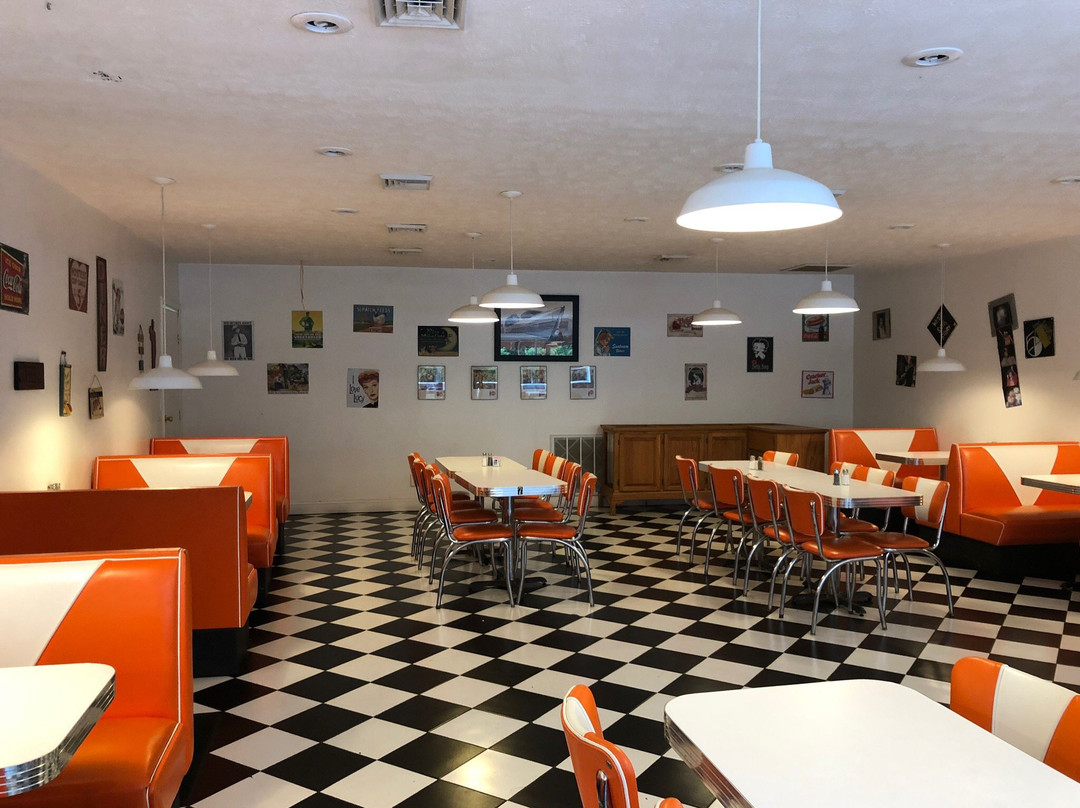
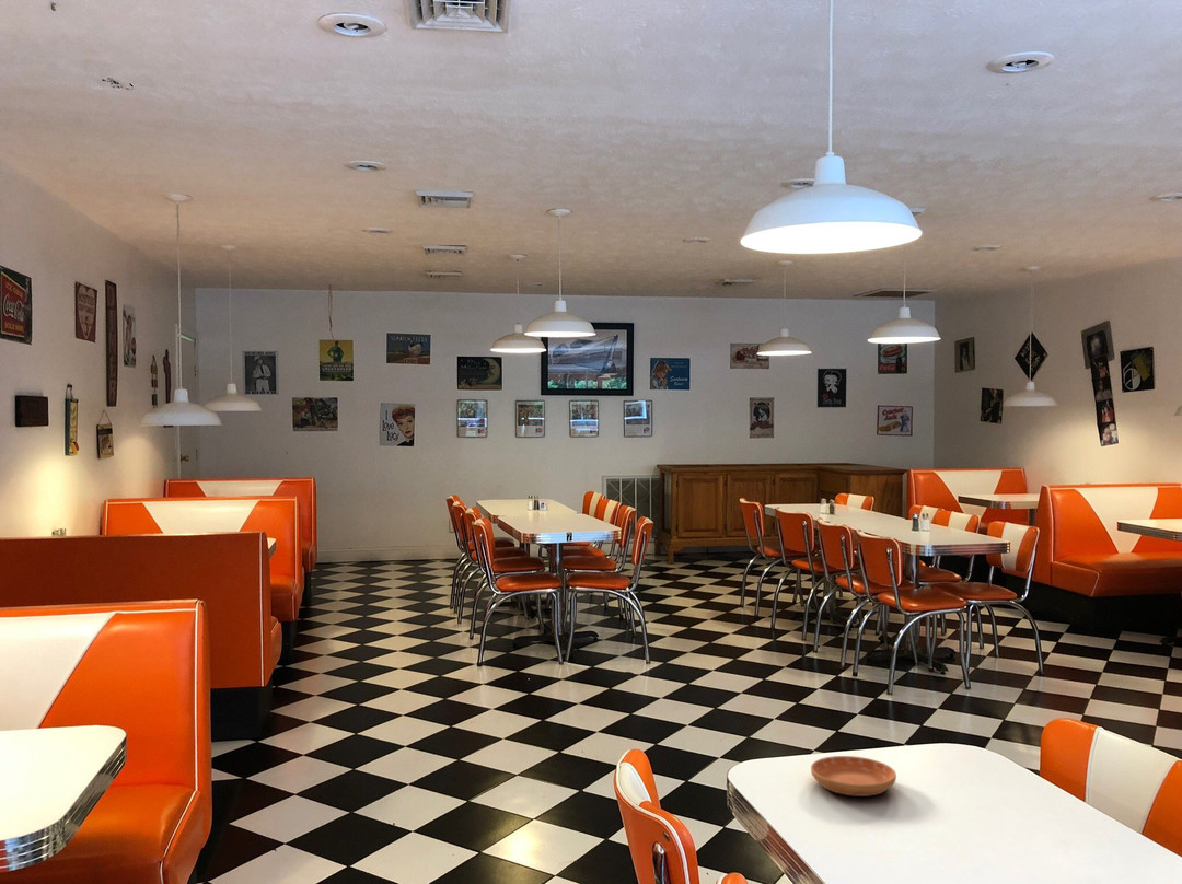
+ saucer (853, 777)
